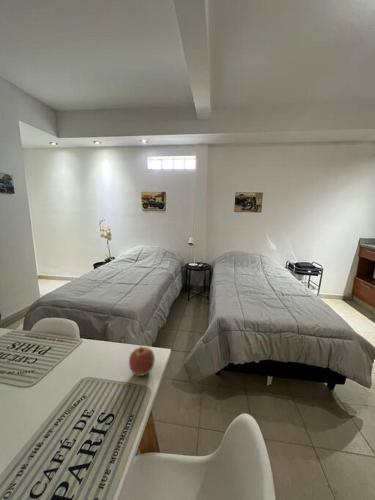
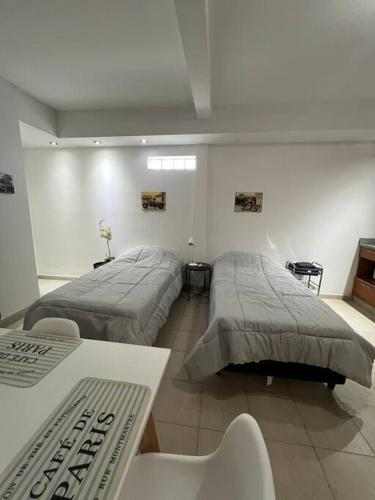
- apple (142, 359)
